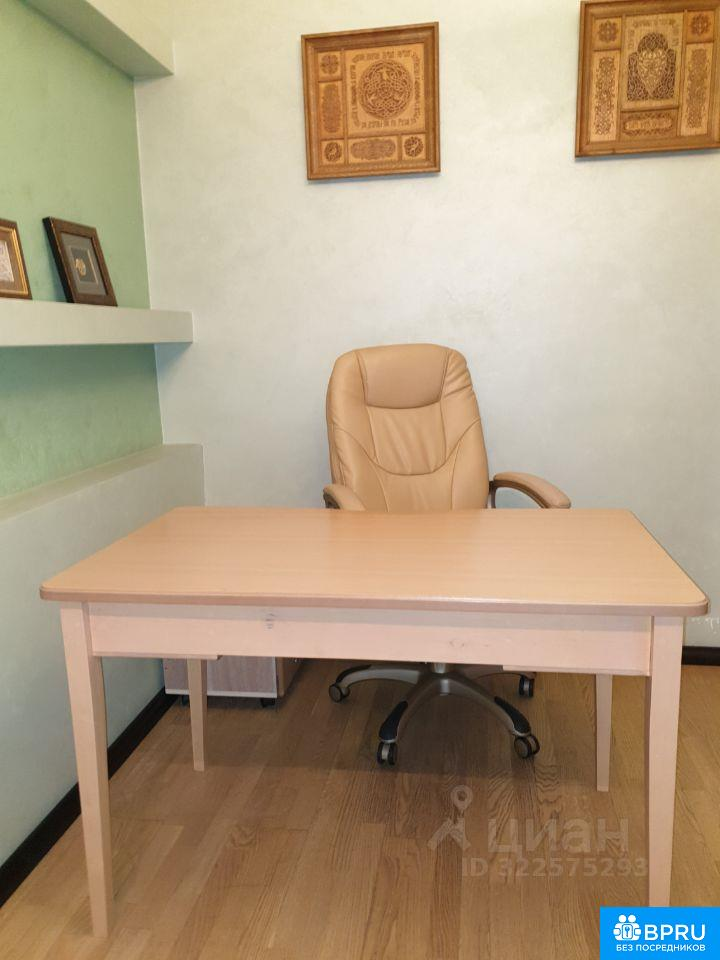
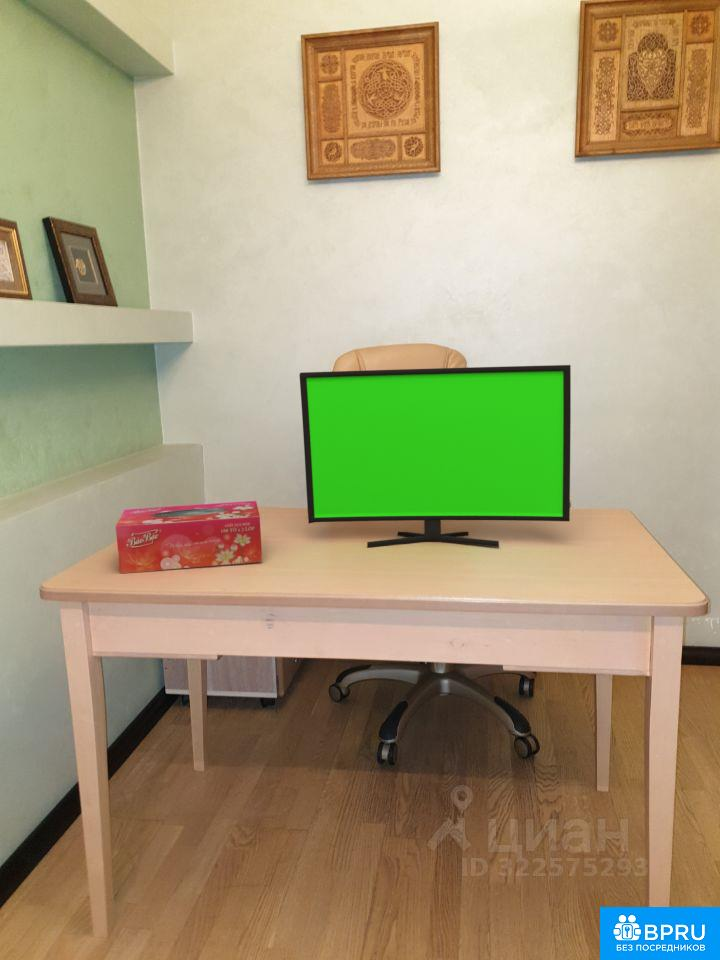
+ monitor (434, 456)
+ tissue box (191, 535)
